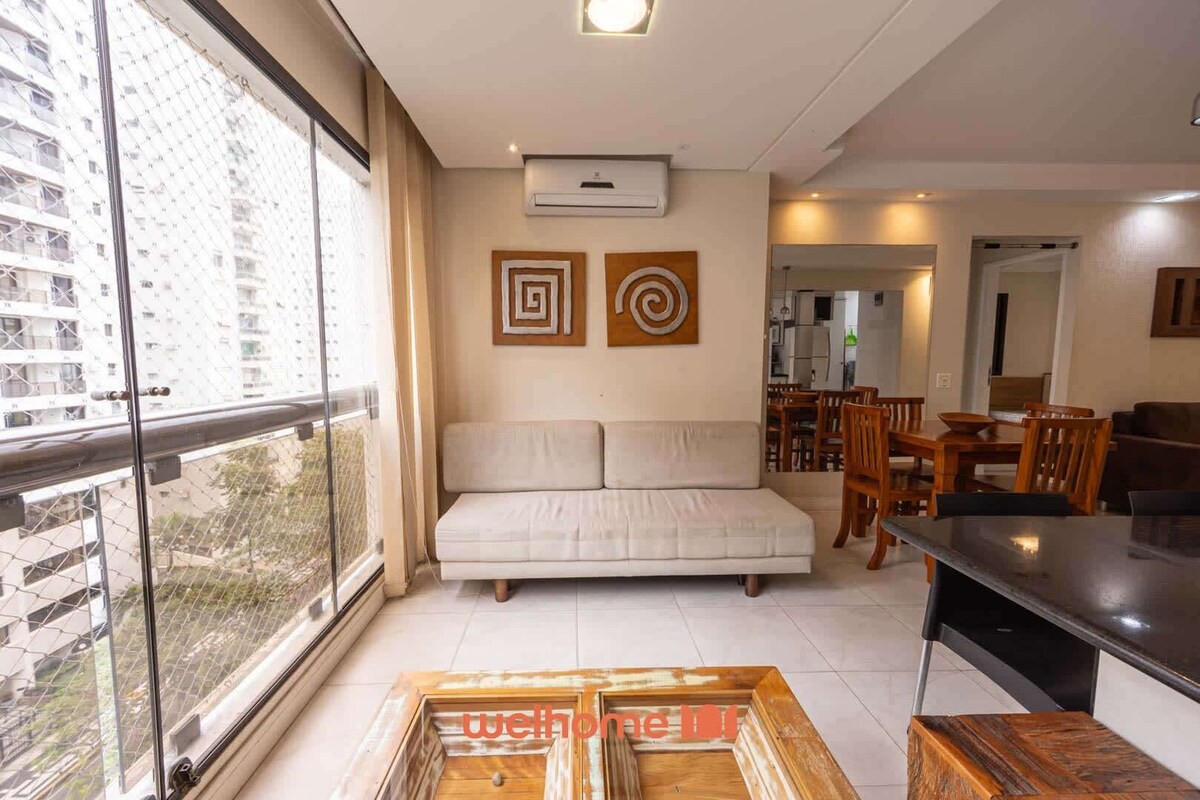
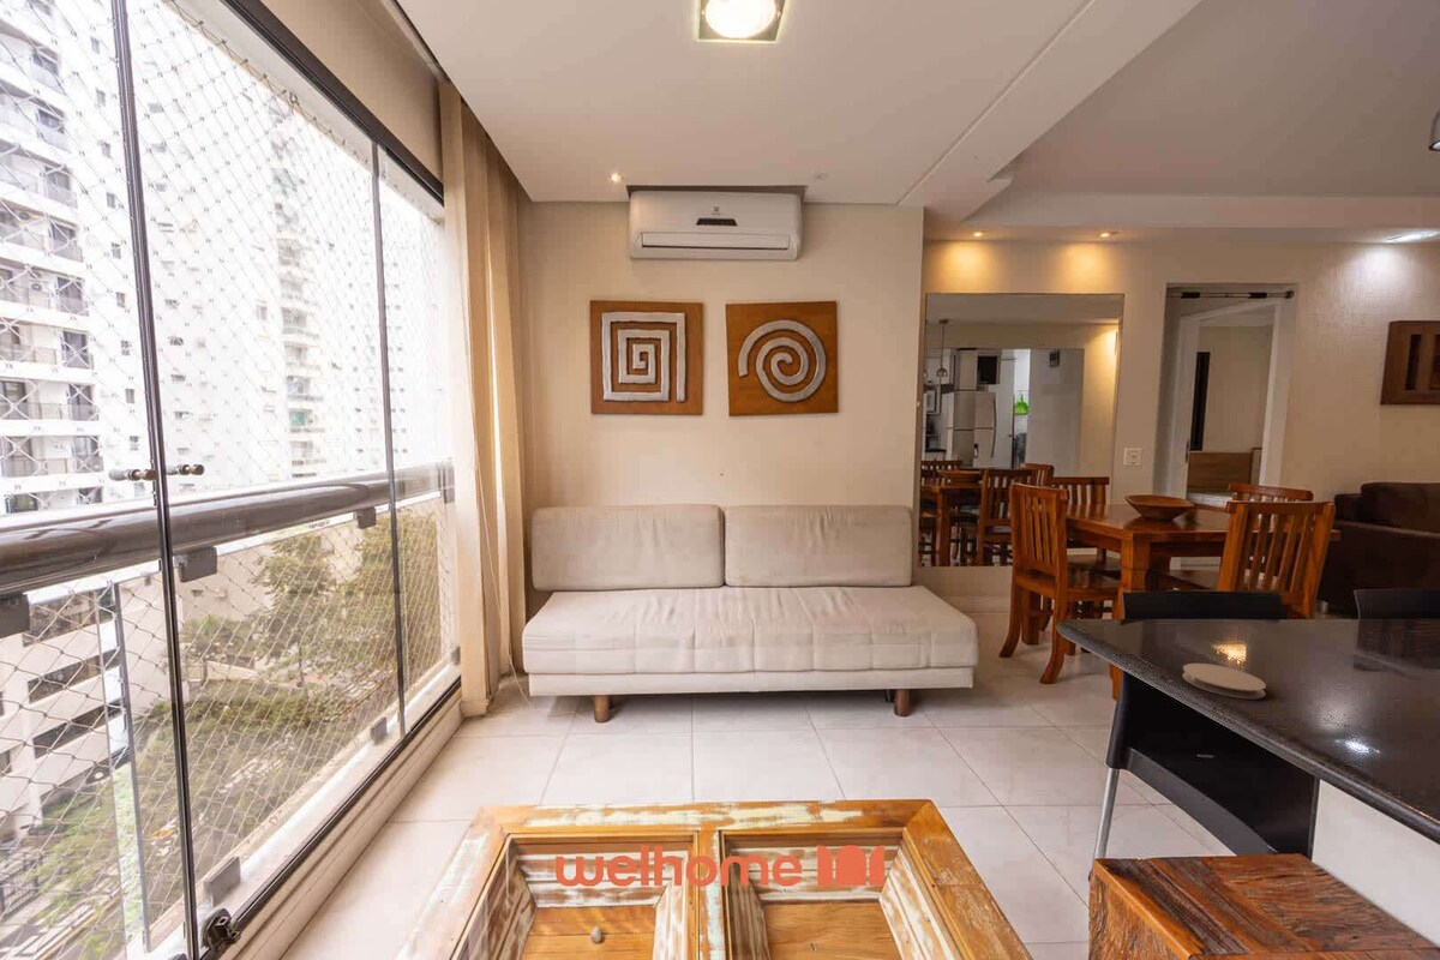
+ coaster (1222, 679)
